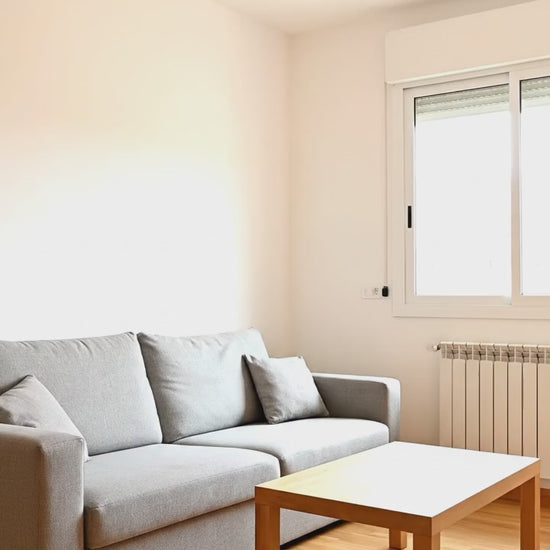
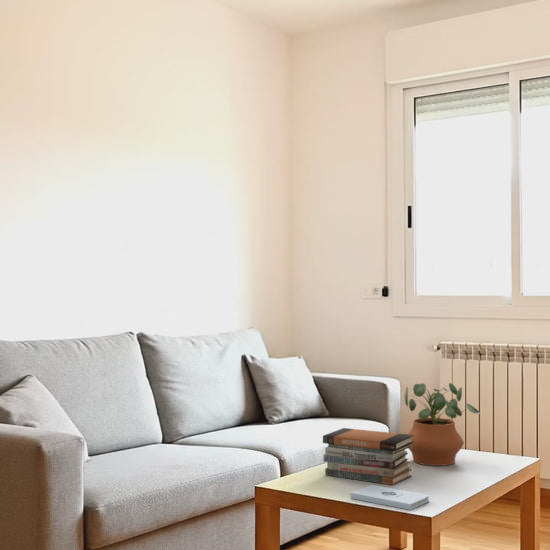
+ notepad (390, 496)
+ book stack (367, 455)
+ potted plant (441, 422)
